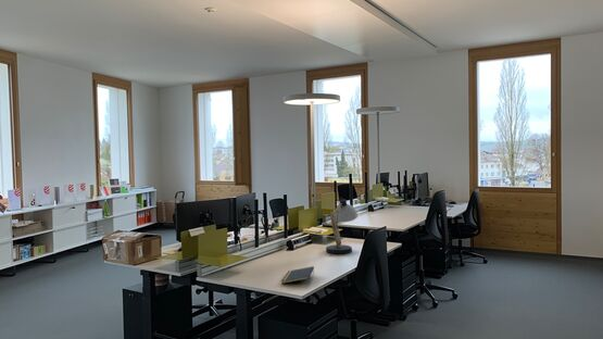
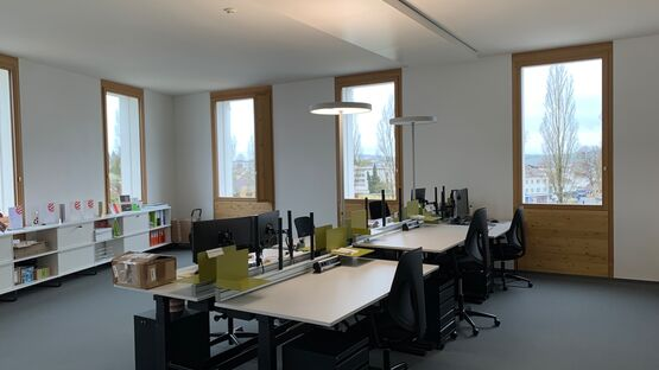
- desk lamp (337, 224)
- notepad (298, 274)
